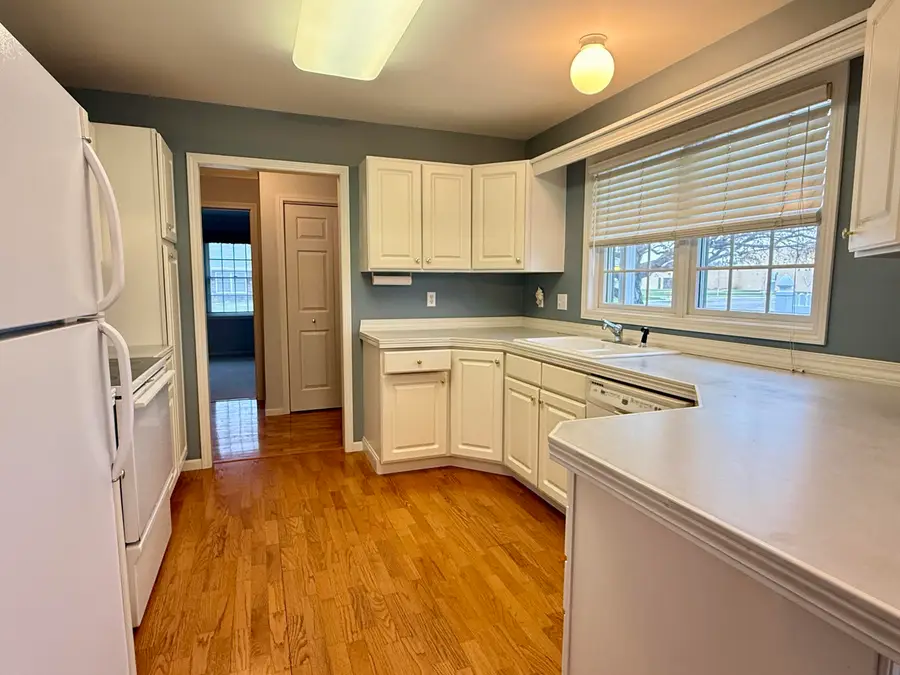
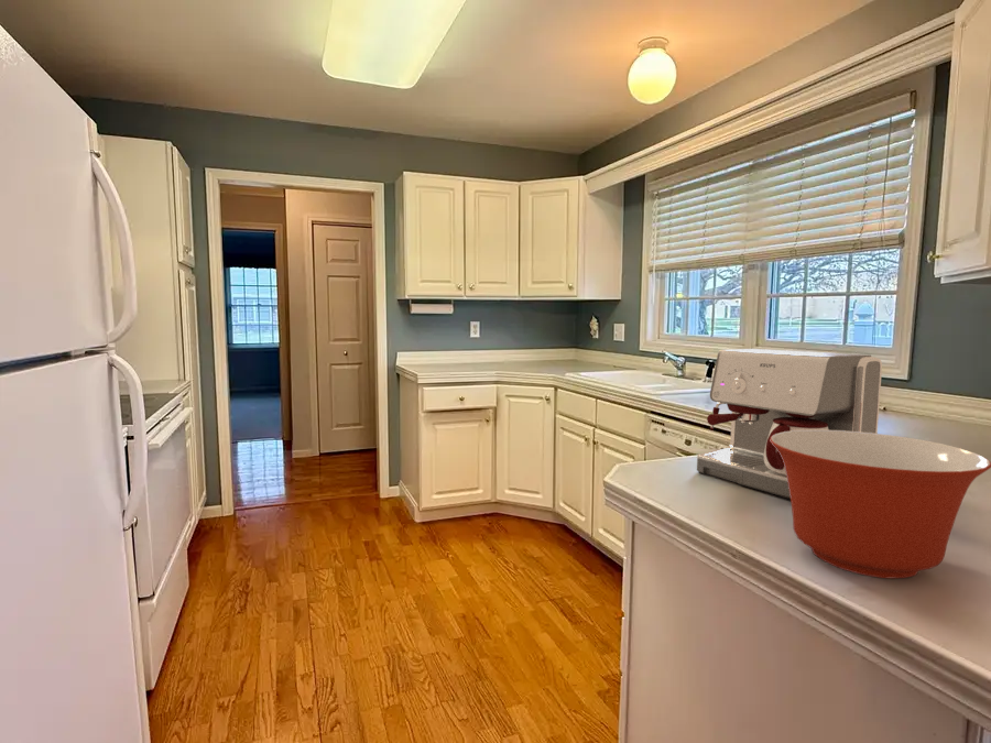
+ coffee maker (782, 416)
+ mixing bowl (867, 503)
